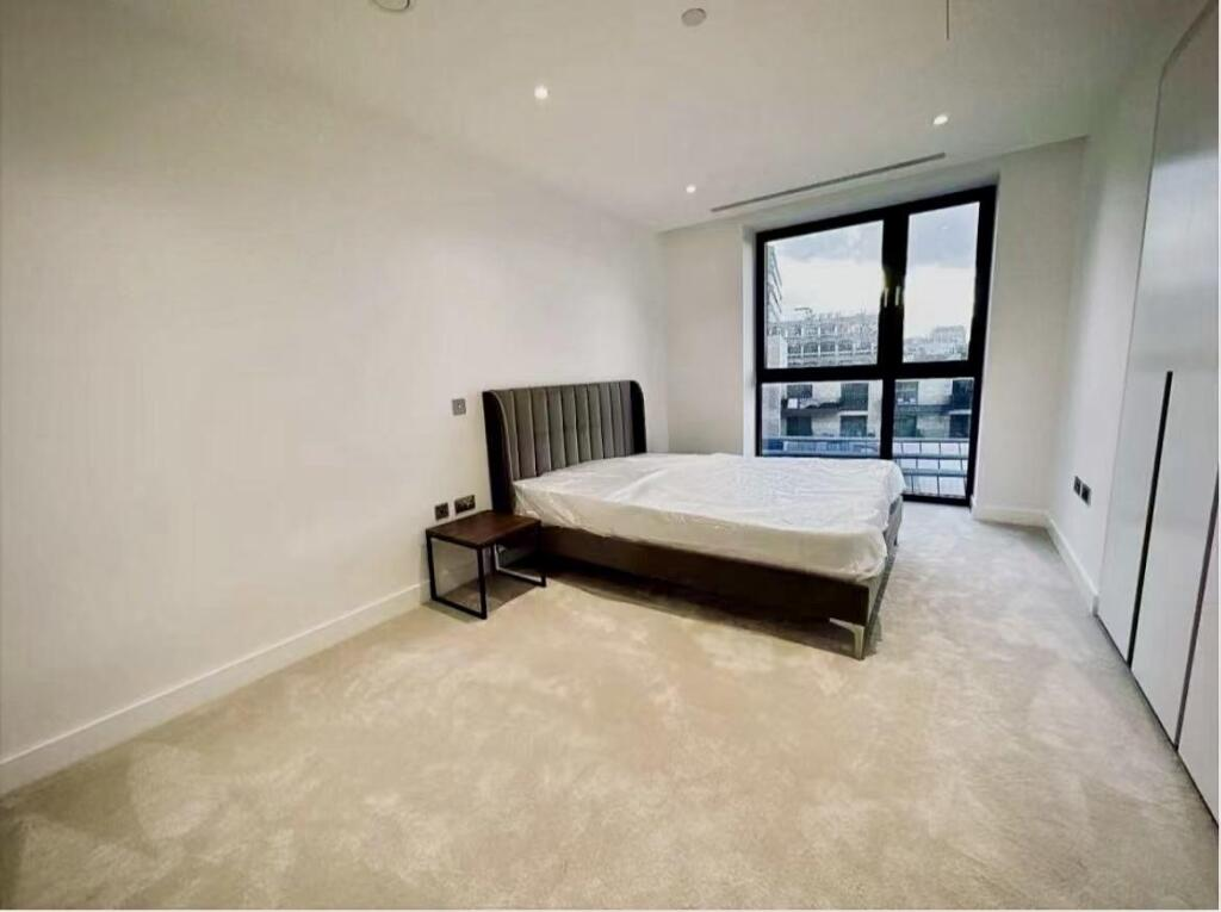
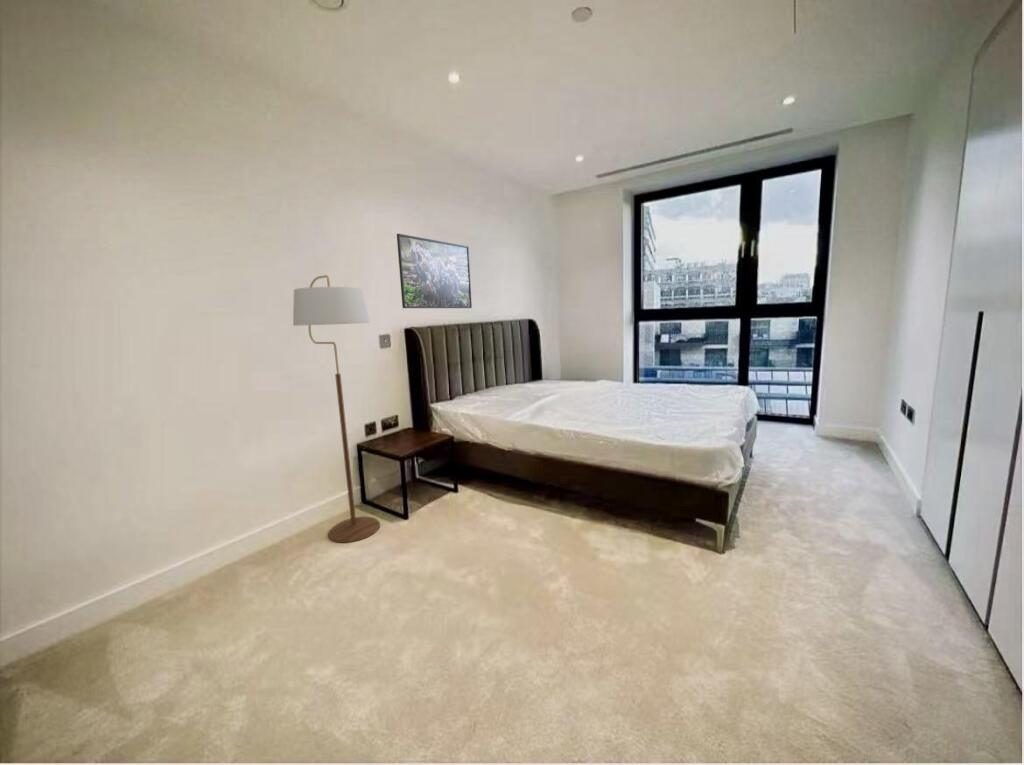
+ floor lamp (339, 408)
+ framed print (438, 274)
